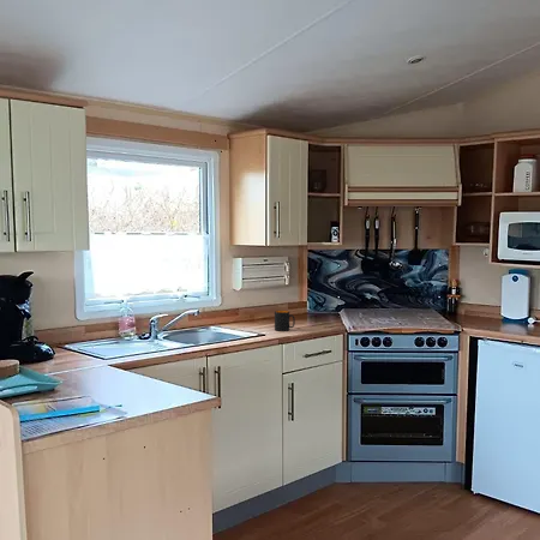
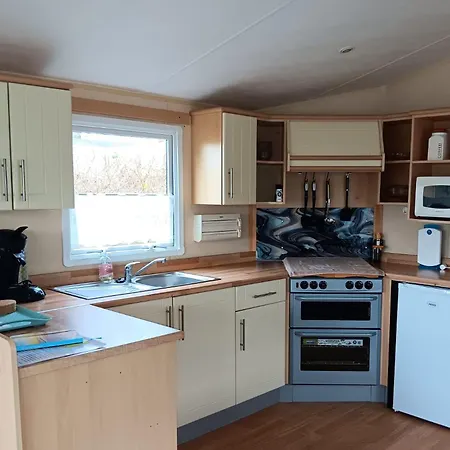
- mug (284, 320)
